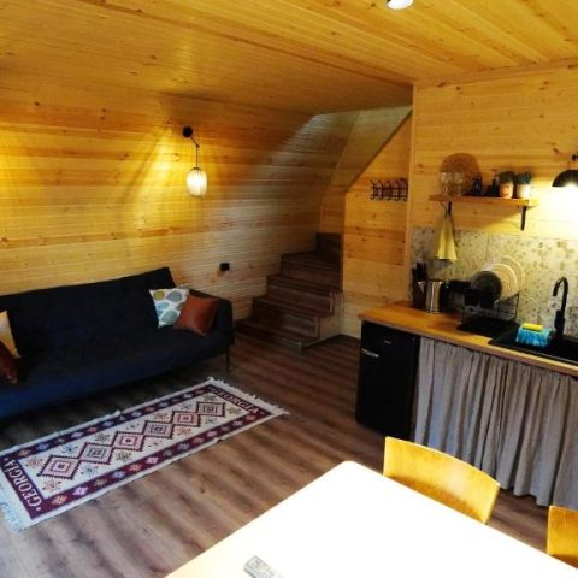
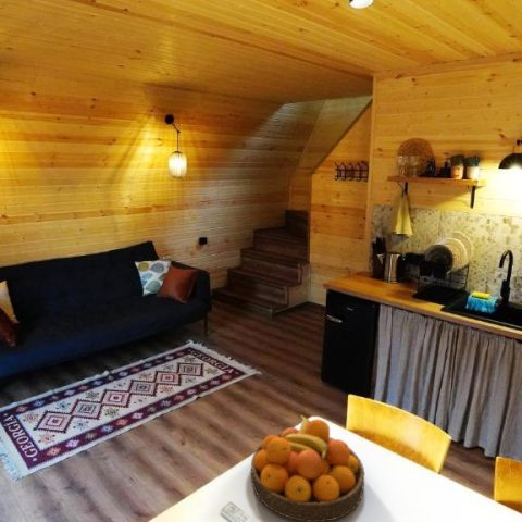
+ fruit bowl (307, 457)
